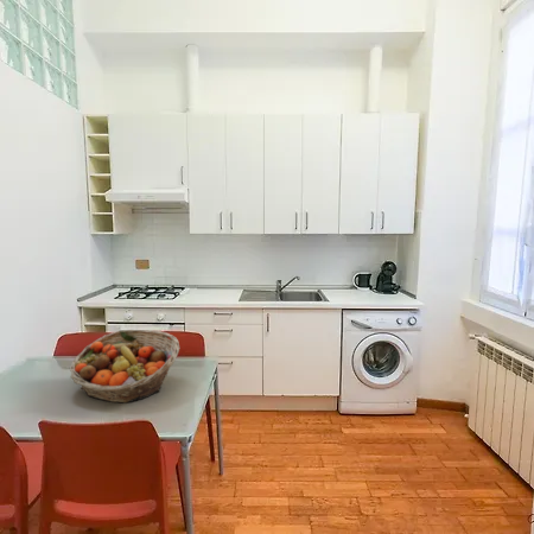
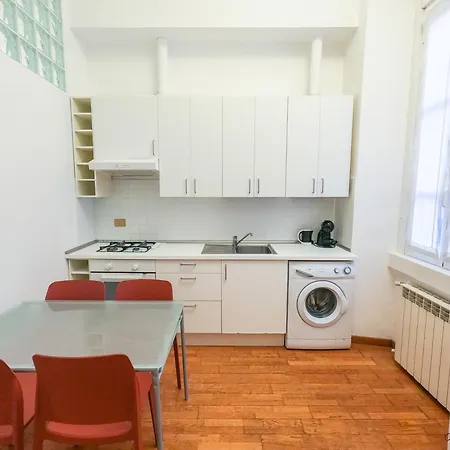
- fruit basket (126, 363)
